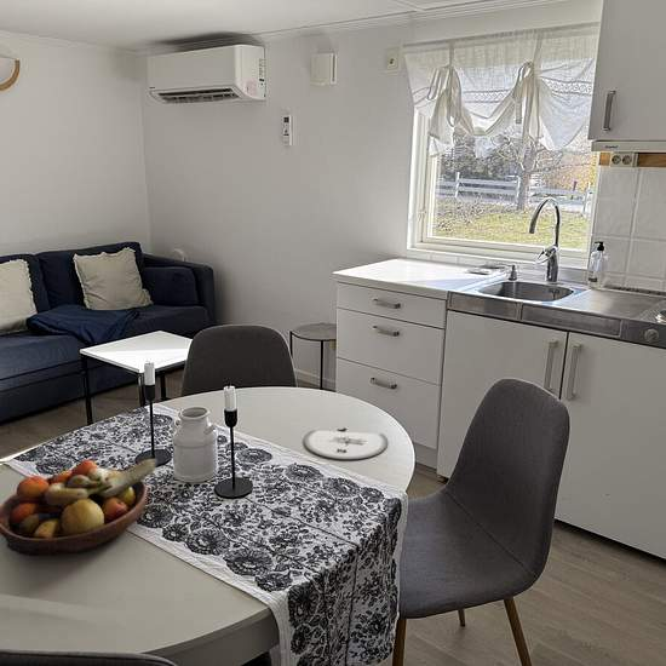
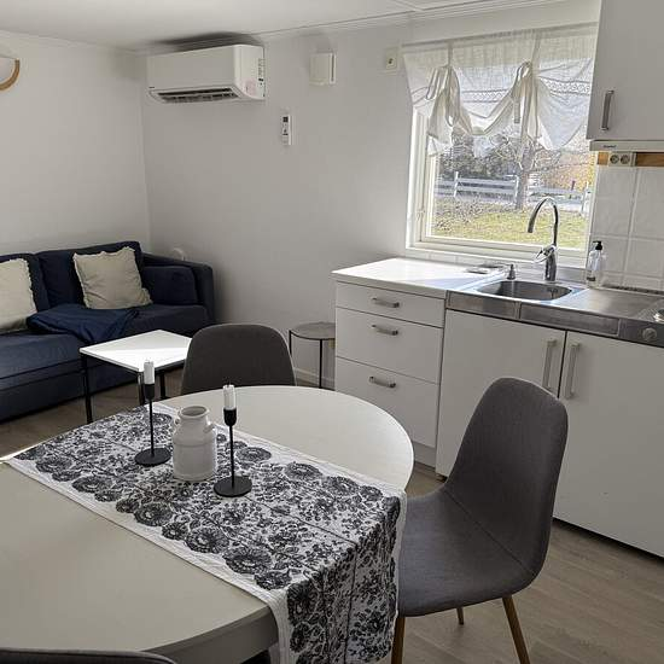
- fruit bowl (75, 494)
- plate (345, 440)
